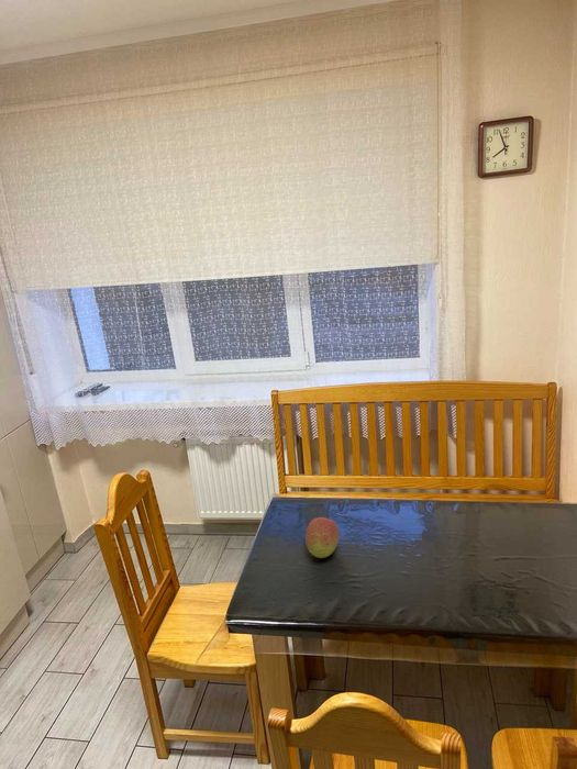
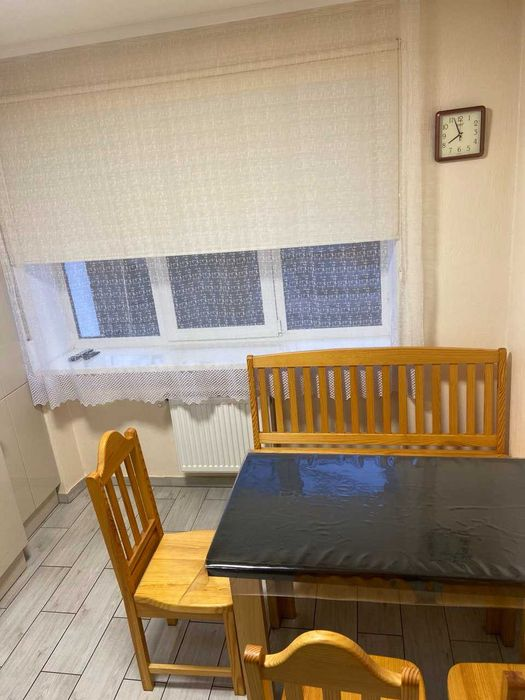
- fruit (322, 536)
